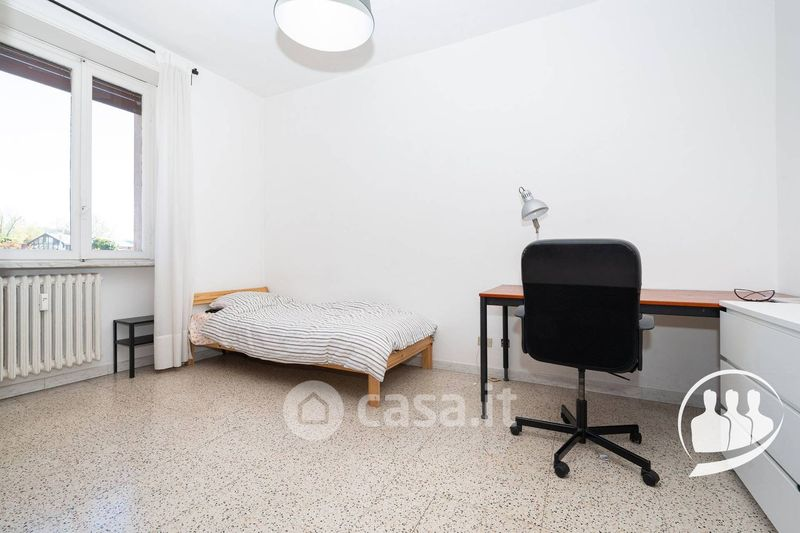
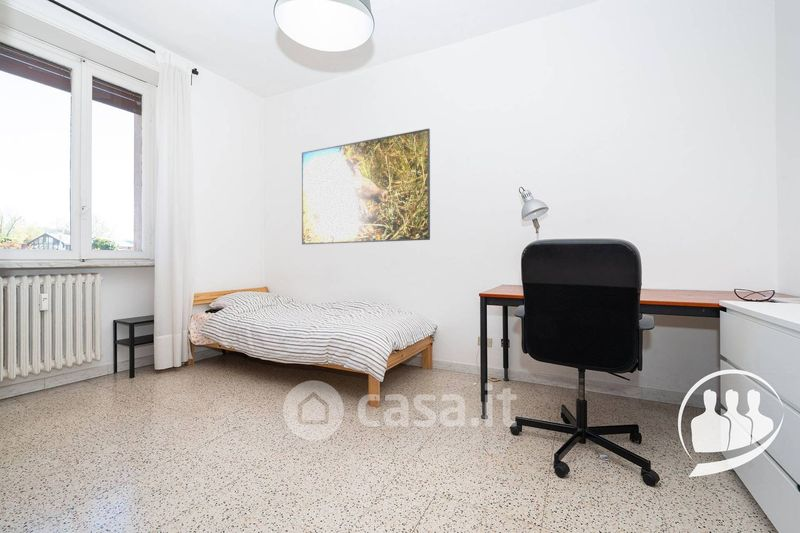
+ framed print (359, 192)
